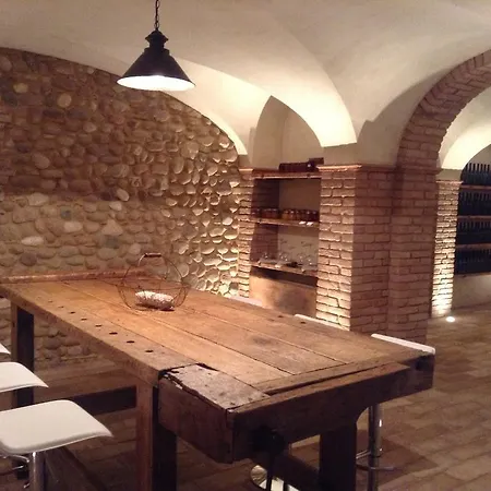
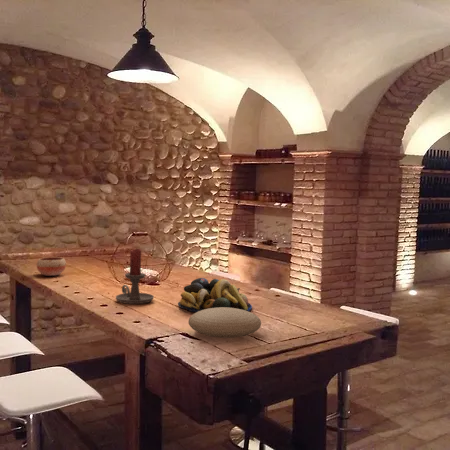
+ fruit bowl (215, 293)
+ plate (224, 321)
+ candle holder (132, 274)
+ bowl (51, 266)
